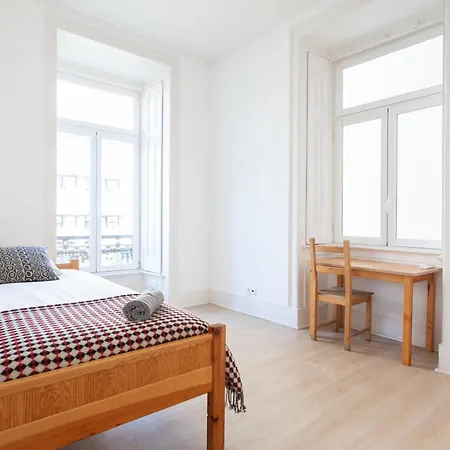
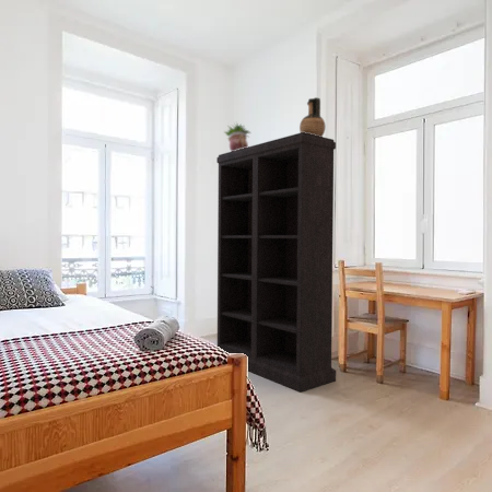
+ ceramic jug (312, 119)
+ potted plant (238, 138)
+ bookshelf (270, 258)
